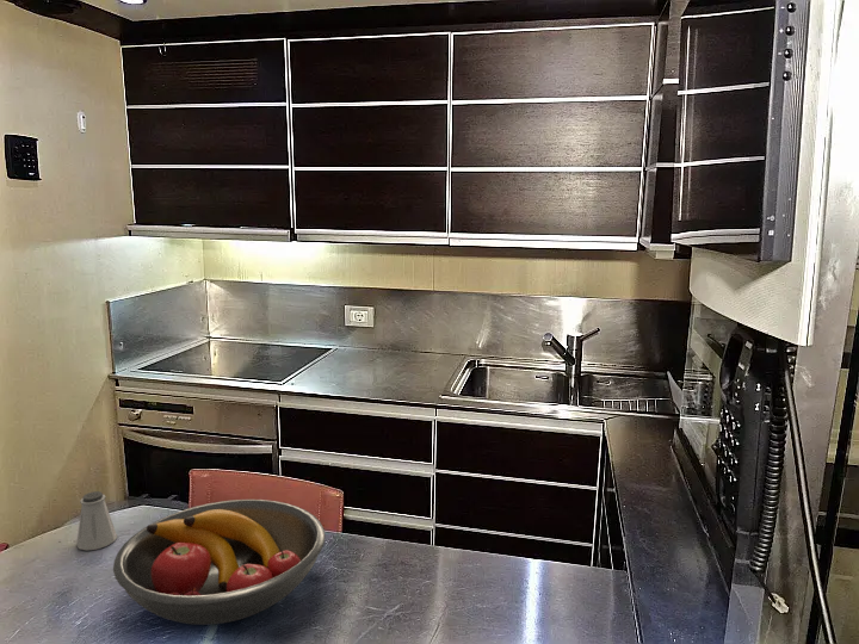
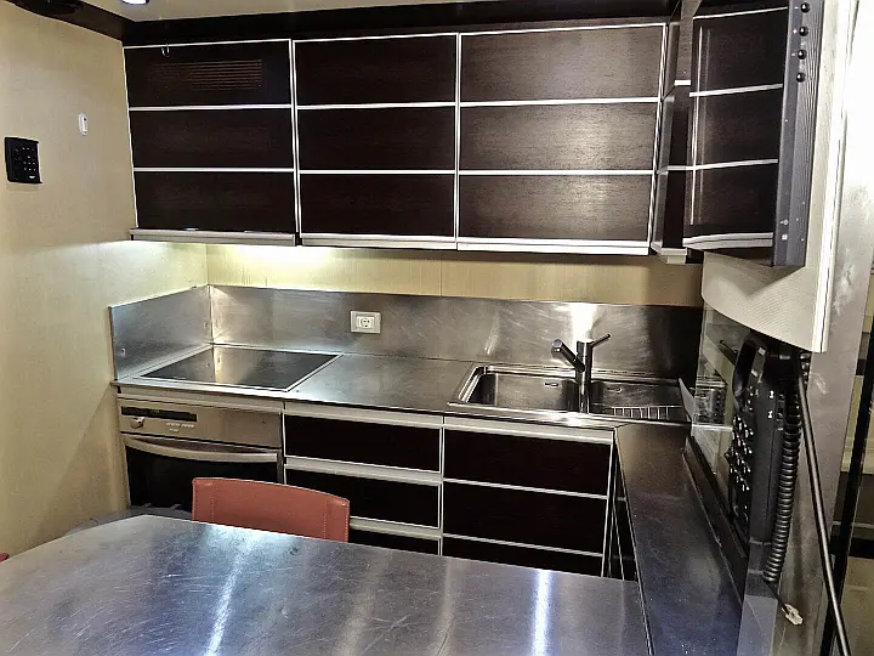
- saltshaker (94, 518)
- fruit bowl (224, 561)
